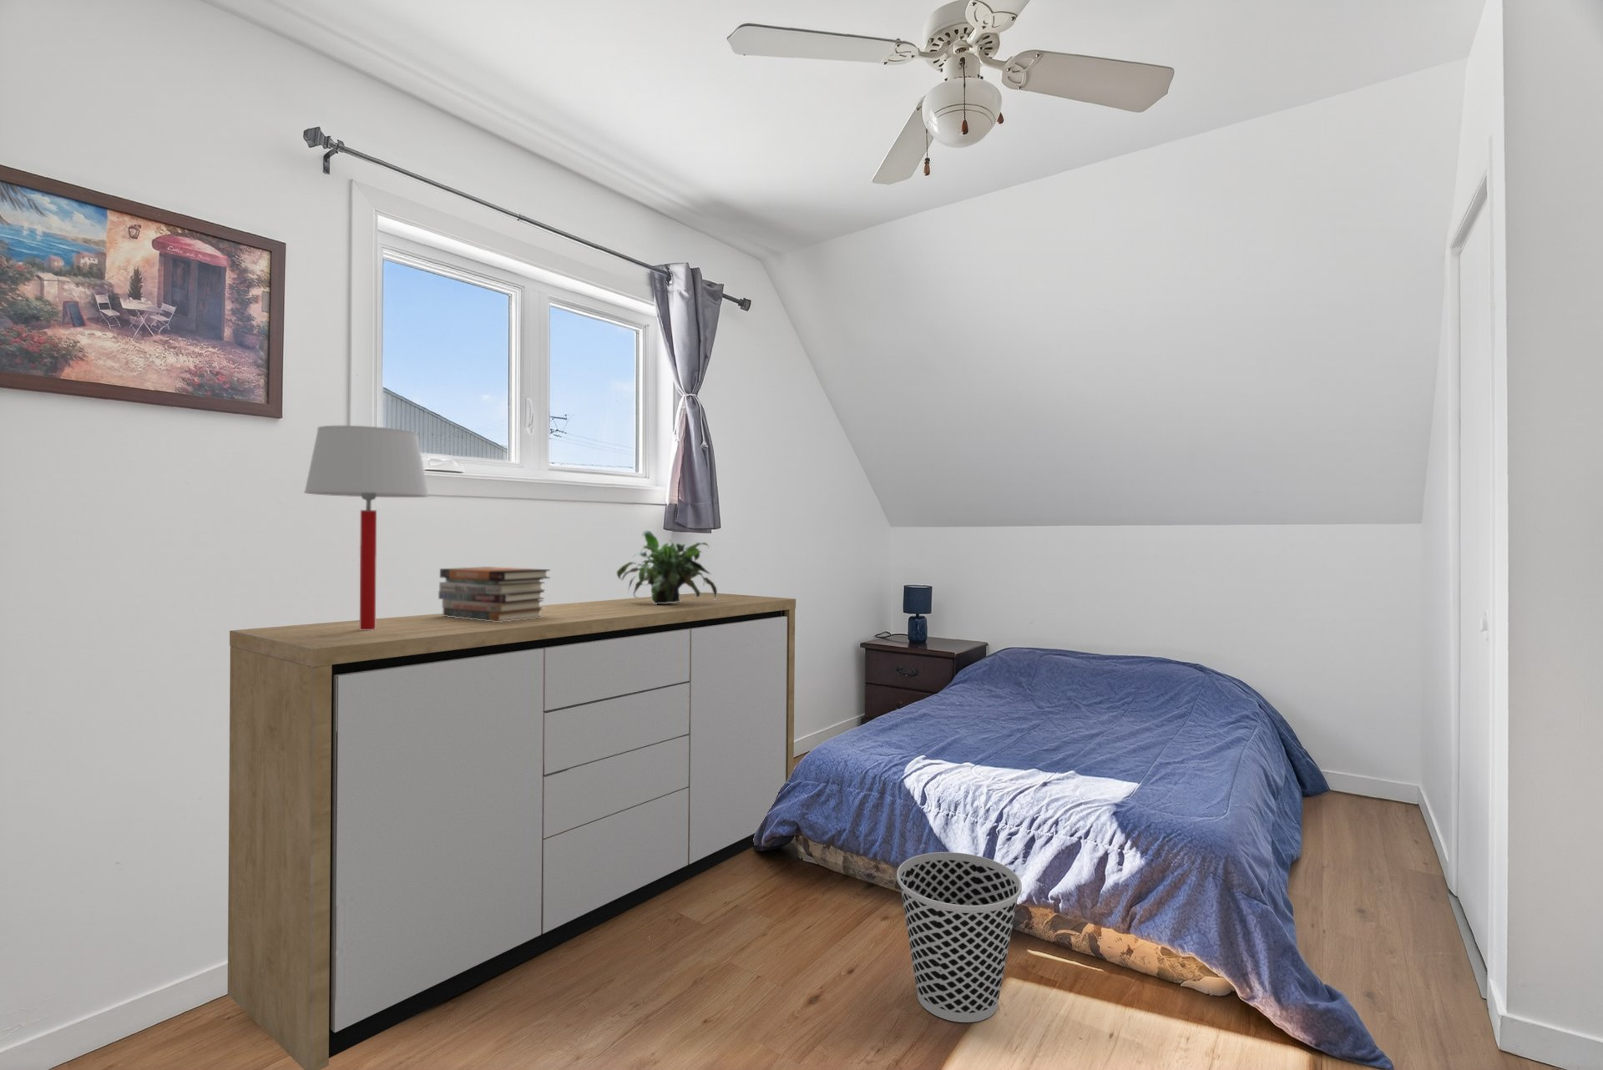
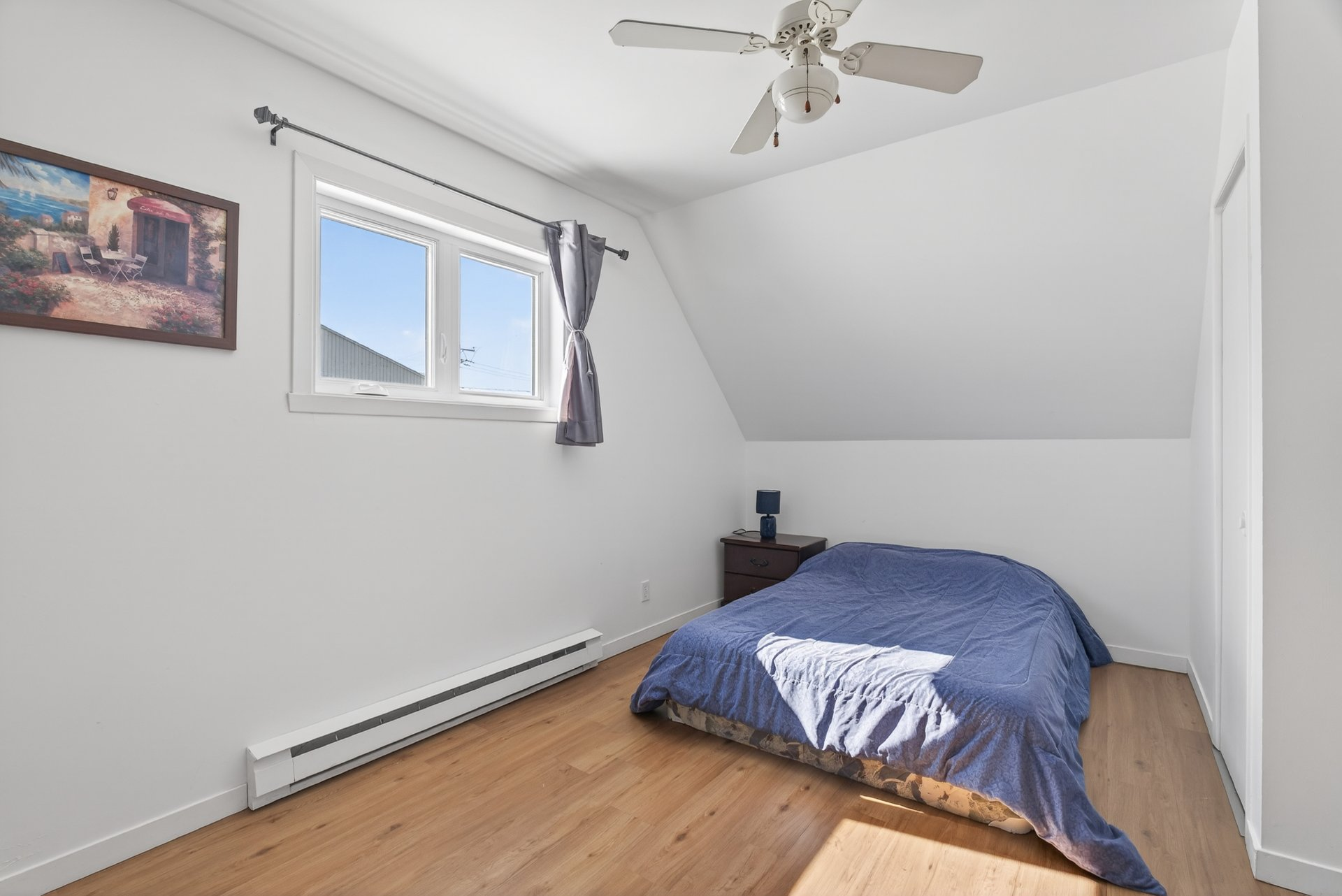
- potted plant (662, 567)
- sideboard (573, 752)
- book stack (492, 592)
- table lamp (368, 529)
- wastebasket (958, 936)
